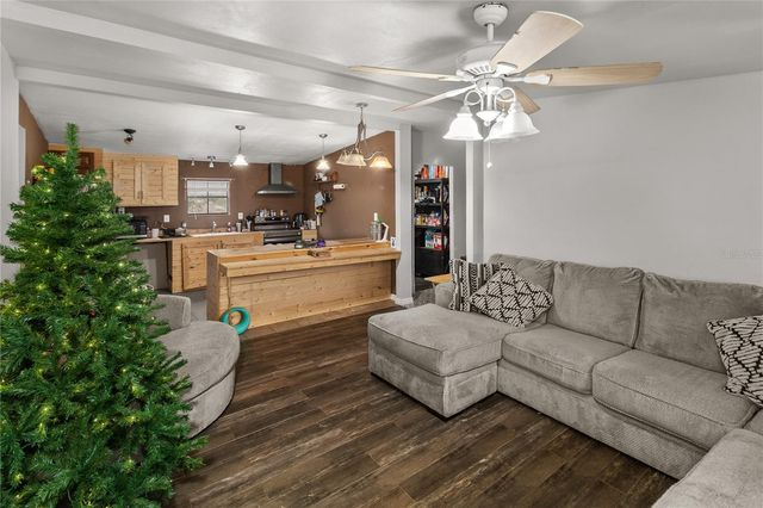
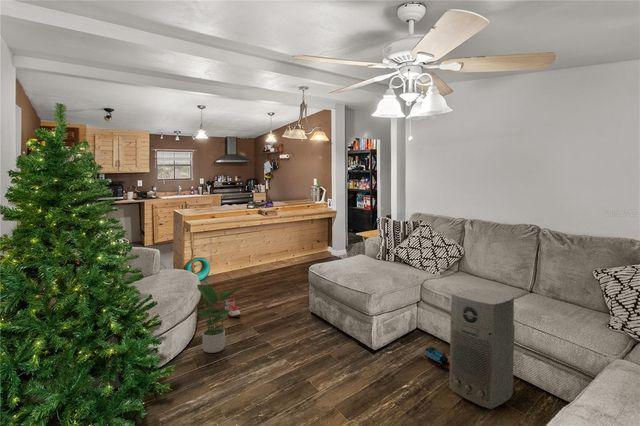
+ sneaker (232, 306)
+ potted plant (214, 318)
+ toy train (437, 357)
+ air purifier (484, 342)
